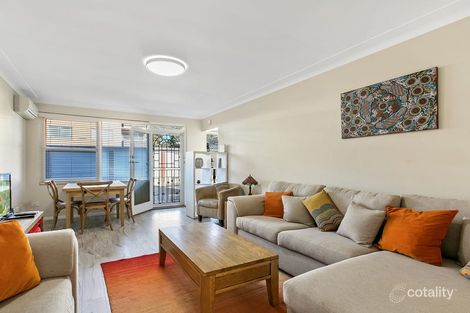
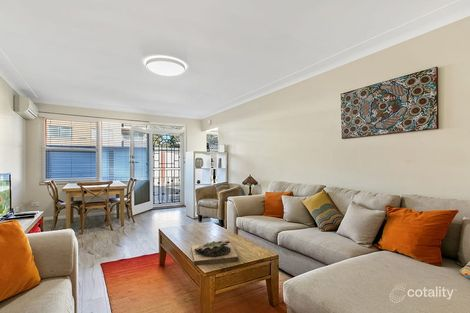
+ succulent planter (213, 248)
